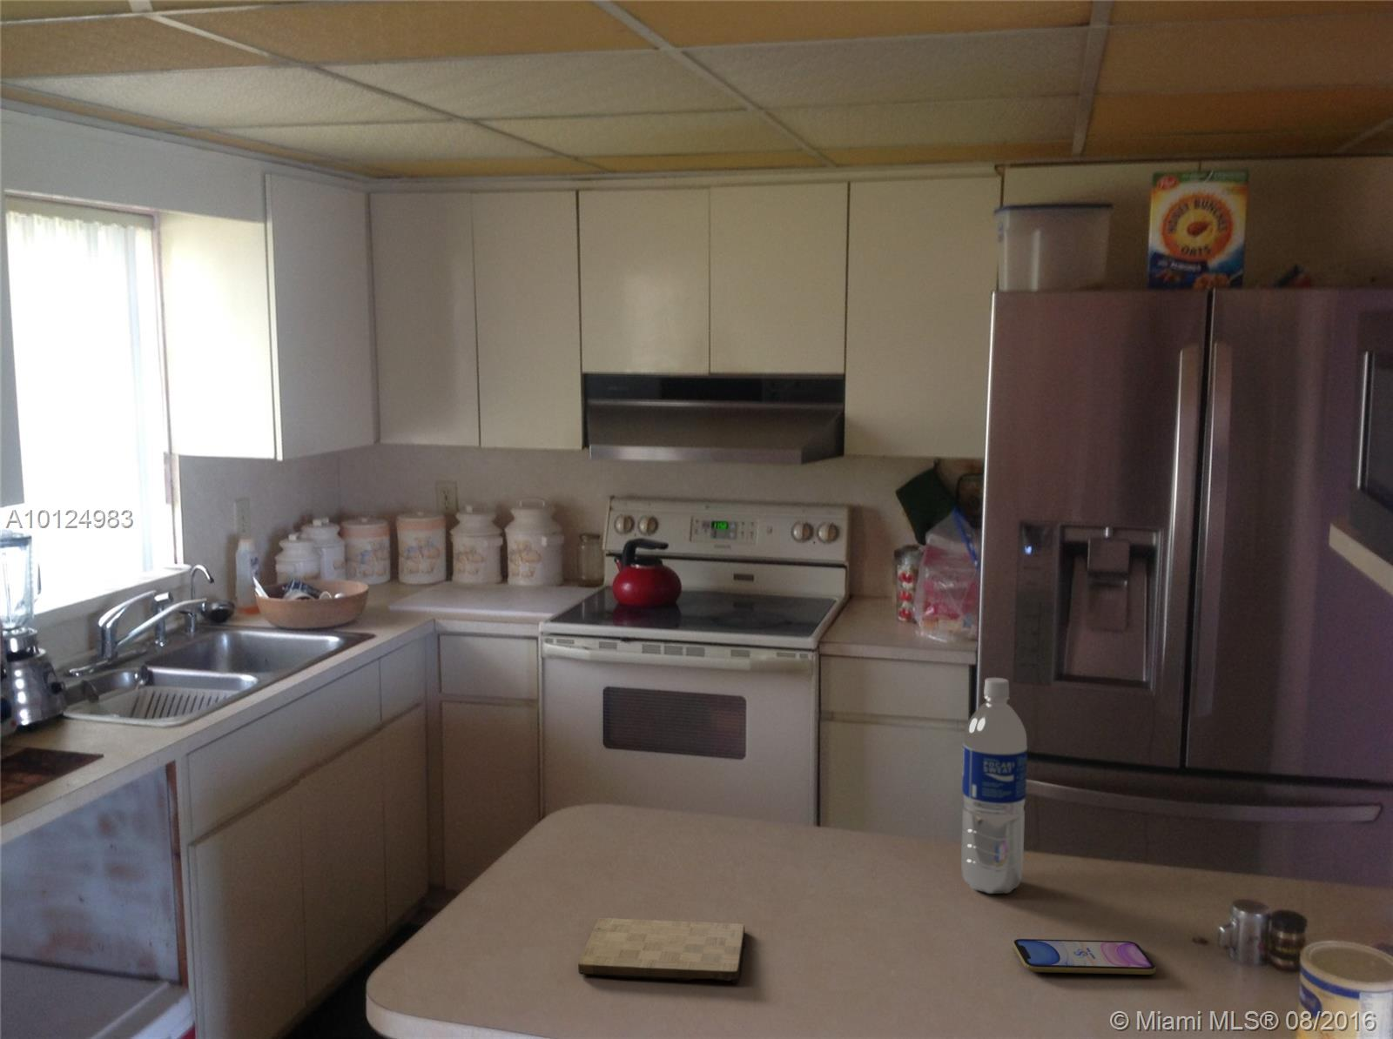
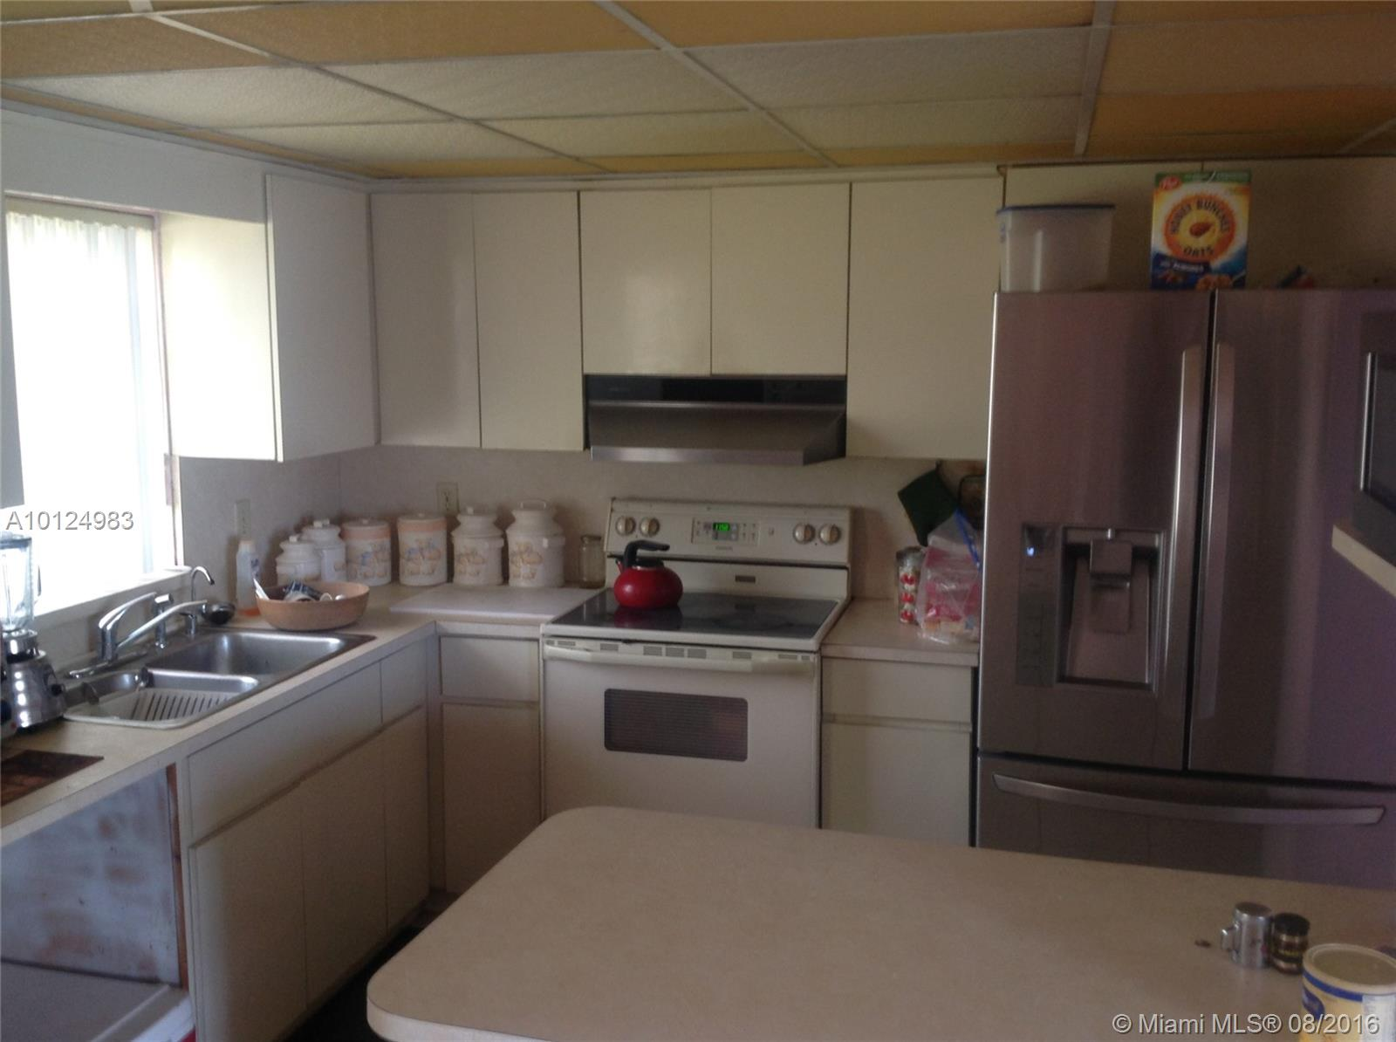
- water bottle (993, 784)
- cutting board (664, 947)
- smartphone (1082, 956)
